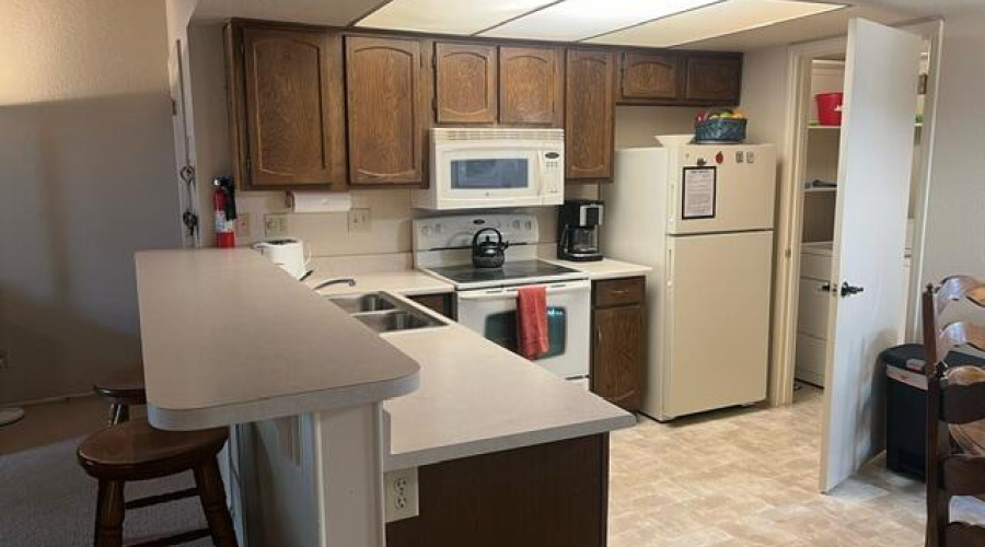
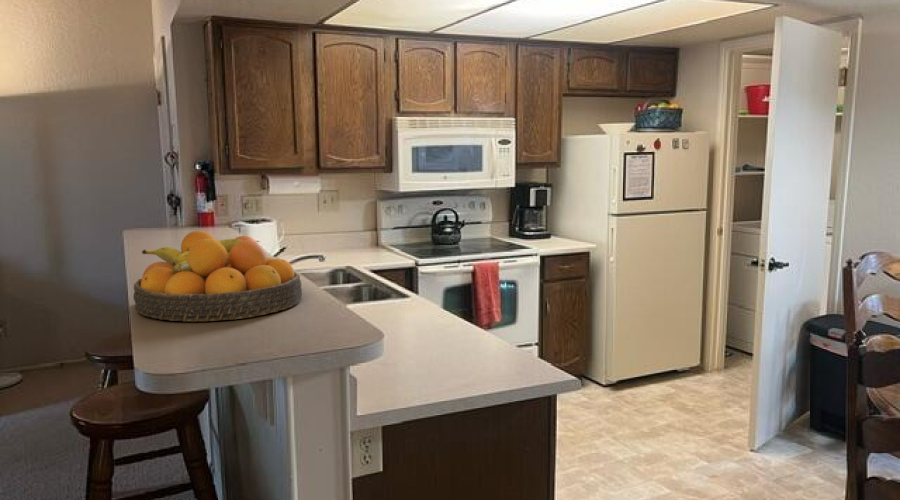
+ fruit bowl (219, 268)
